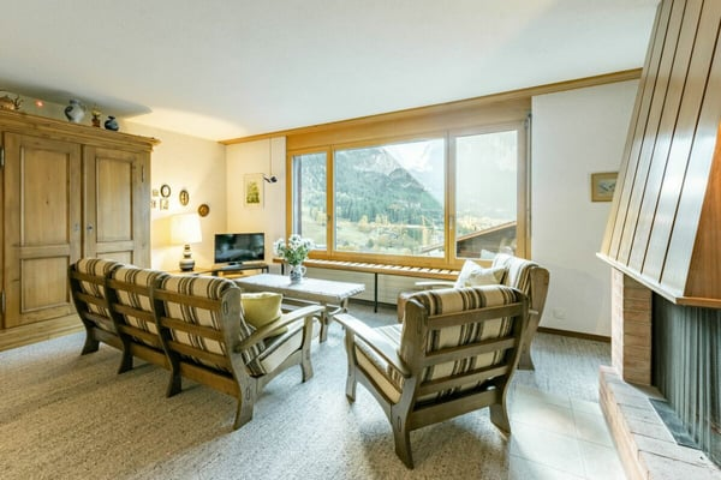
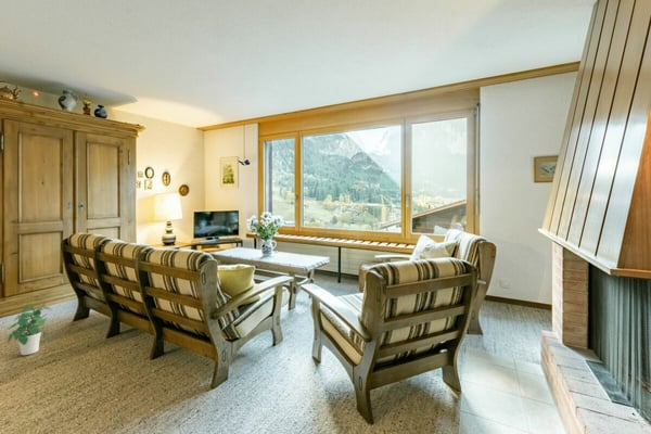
+ potted plant (30, 329)
